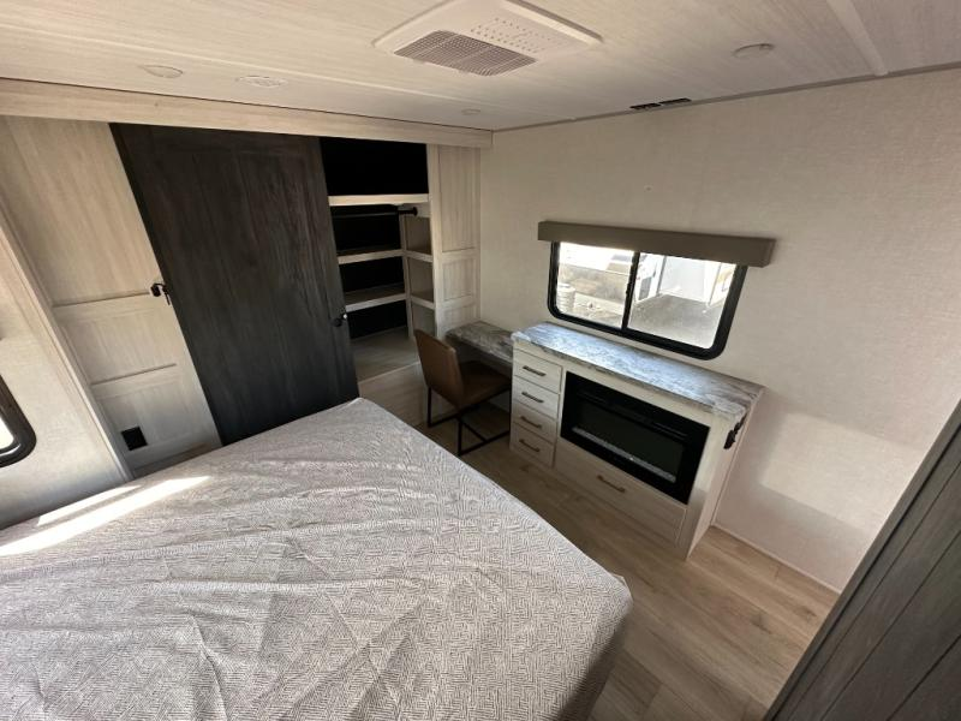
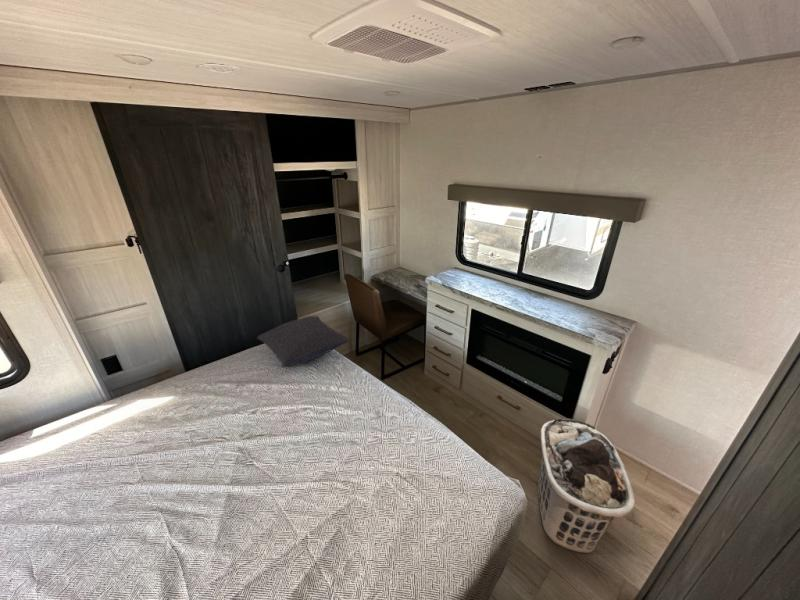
+ pillow (303, 339)
+ clothes hamper (575, 481)
